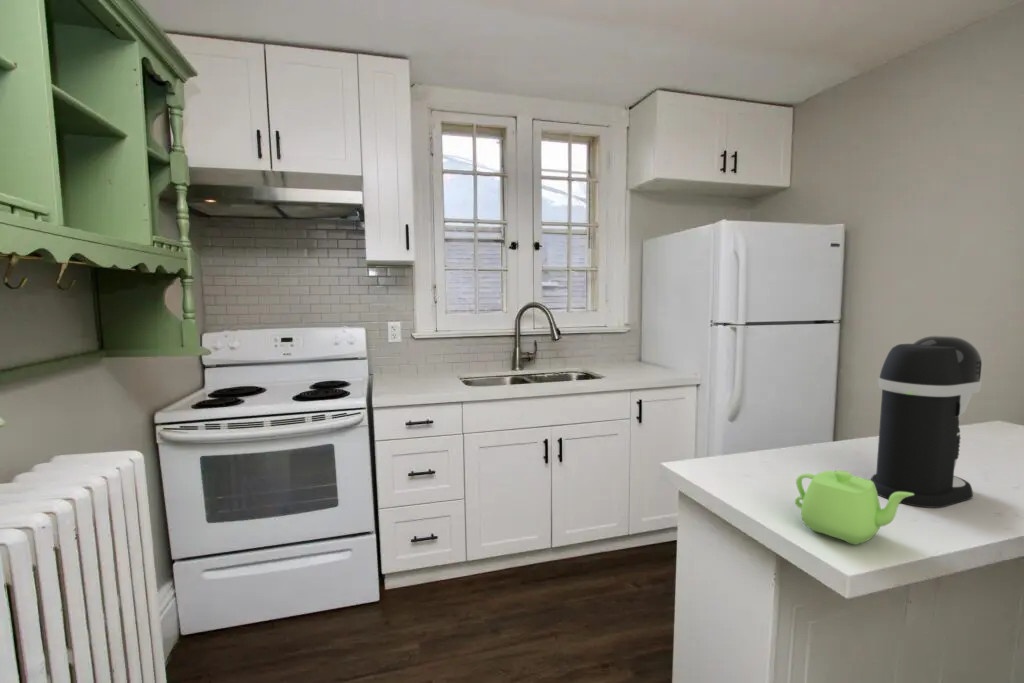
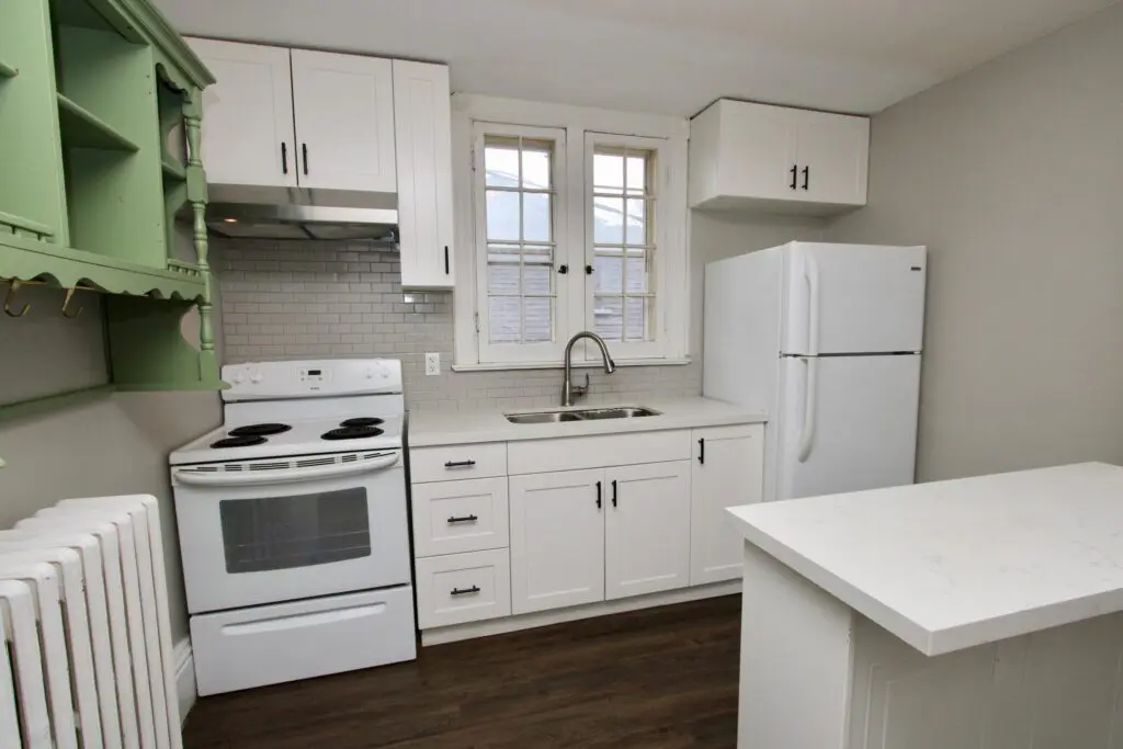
- teapot (849, 504)
- coffee maker (925, 415)
